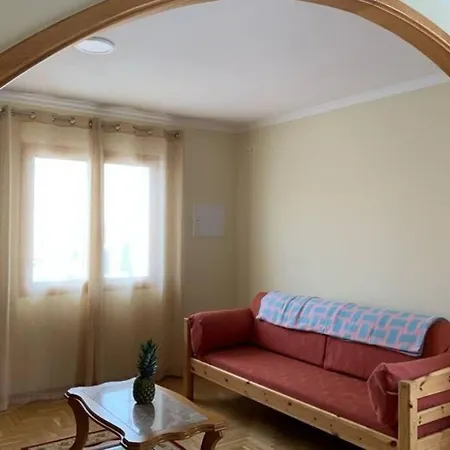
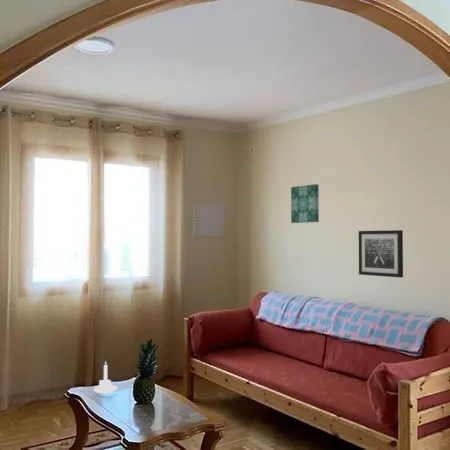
+ wall art (304, 204)
+ wall art (379, 253)
+ candle holder (105, 375)
